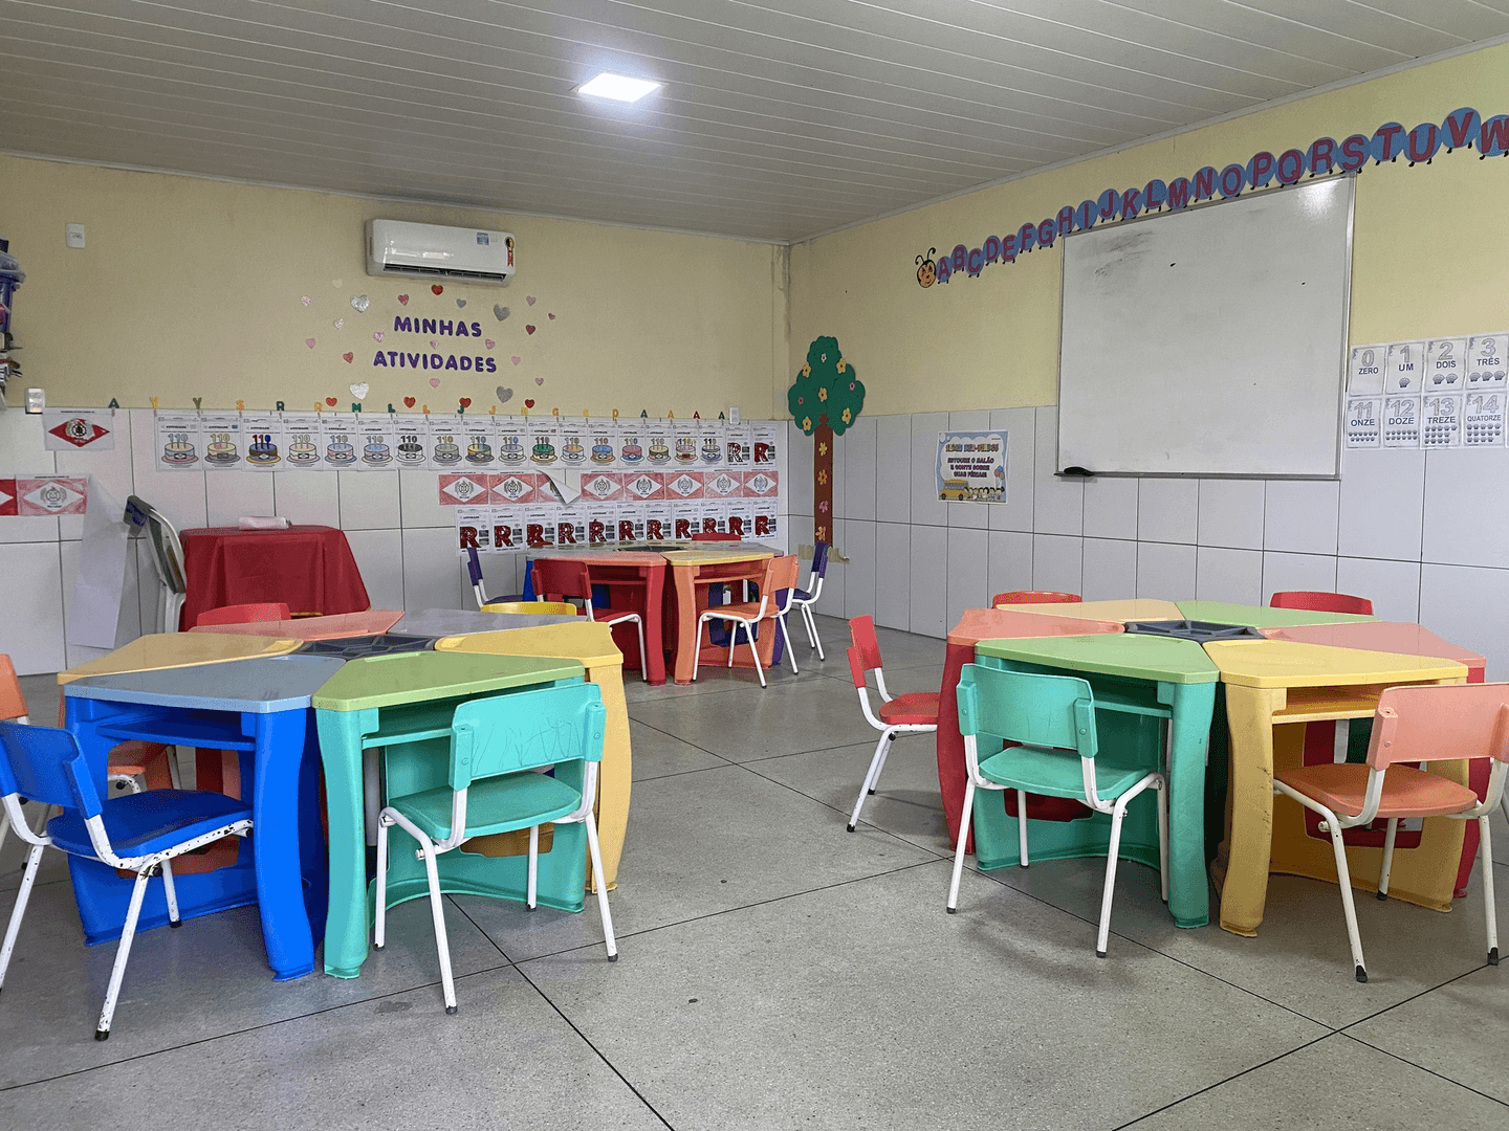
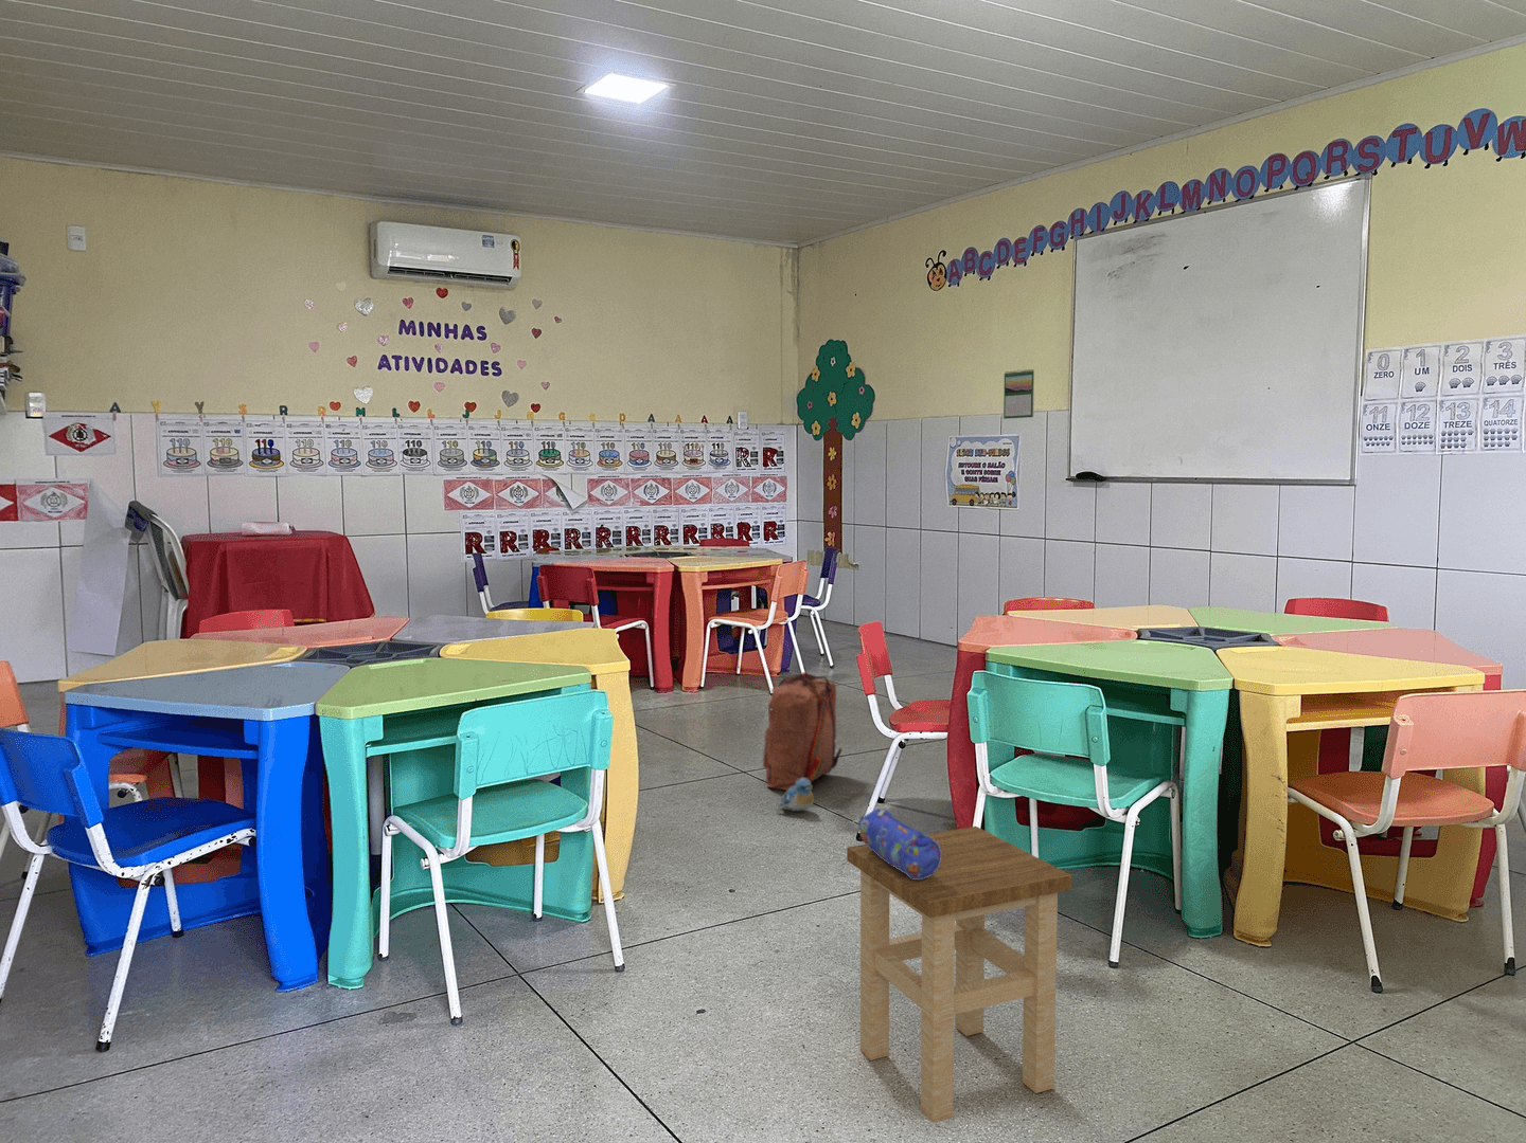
+ stool (953, 965)
+ calendar (1019, 394)
+ plush toy (795, 792)
+ backpack (805, 726)
+ pencil case (898, 839)
